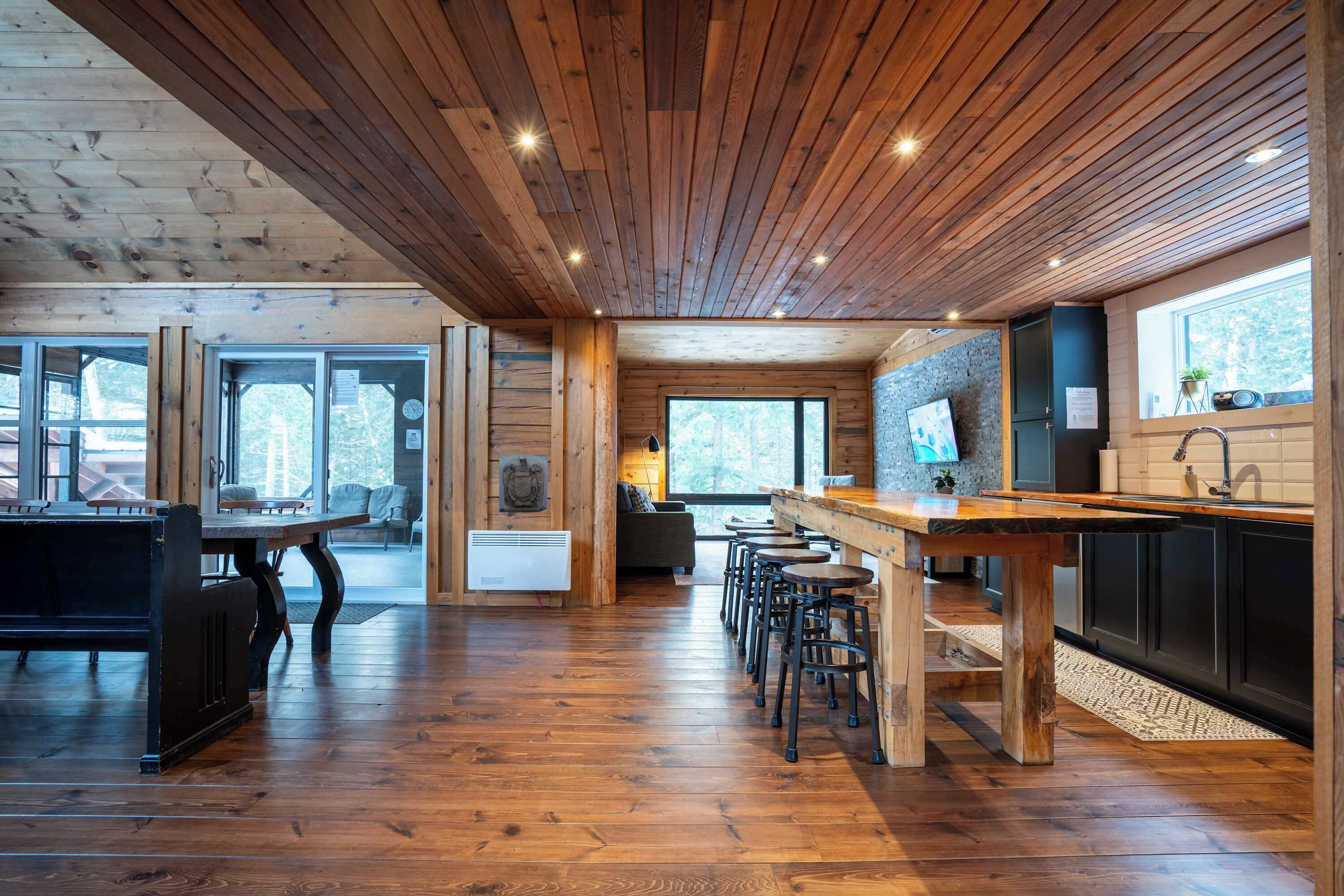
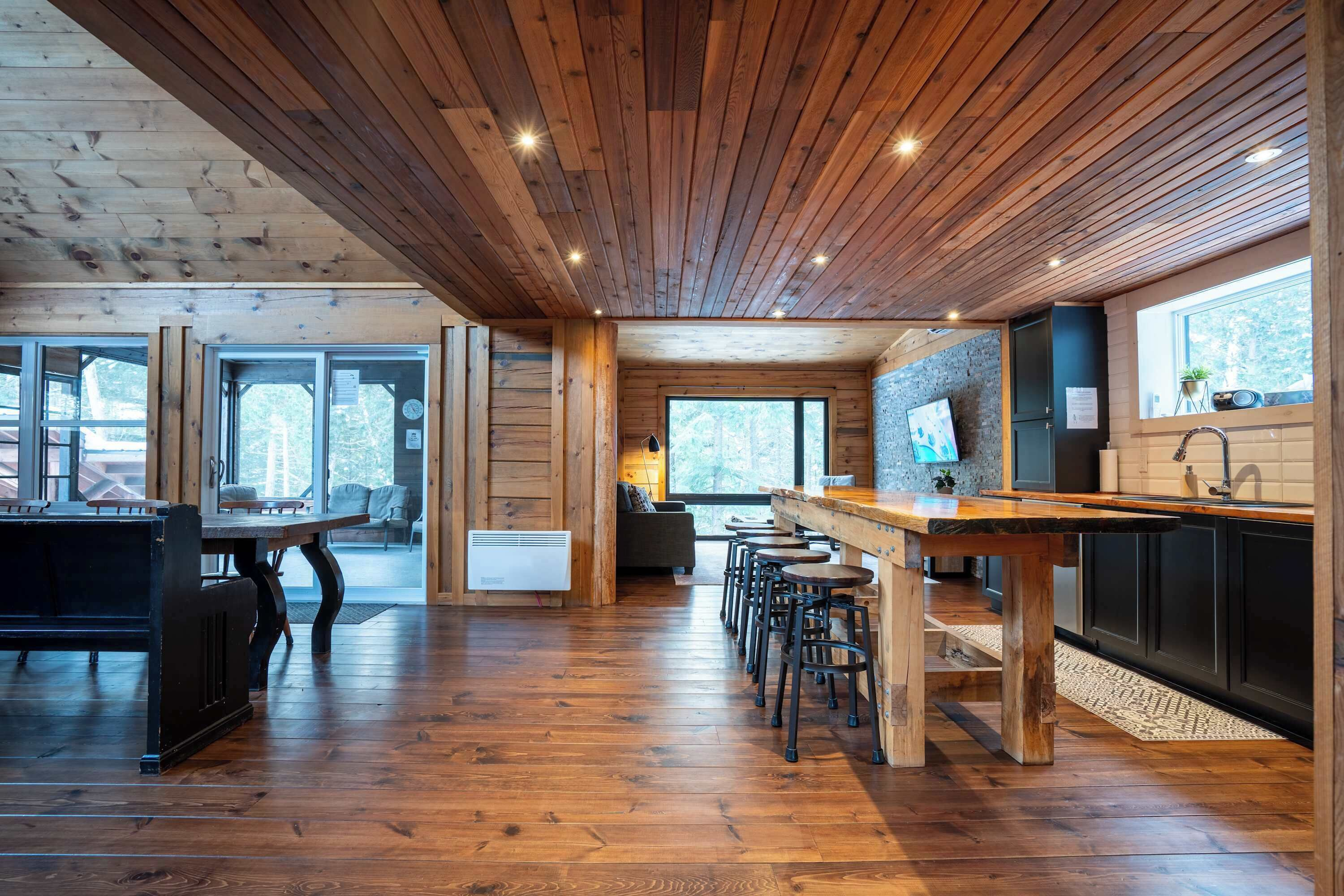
- wall sculpture (522, 483)
